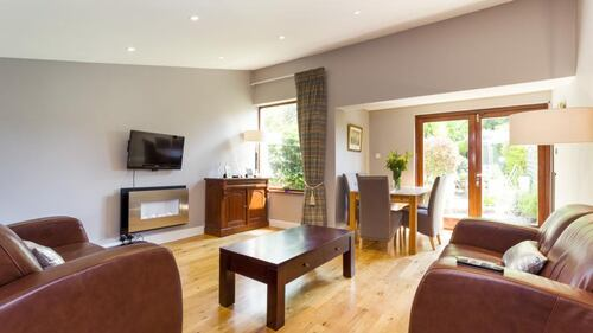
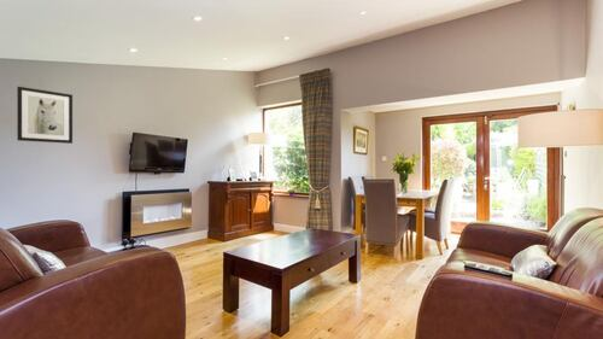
+ wall art (46, 116)
